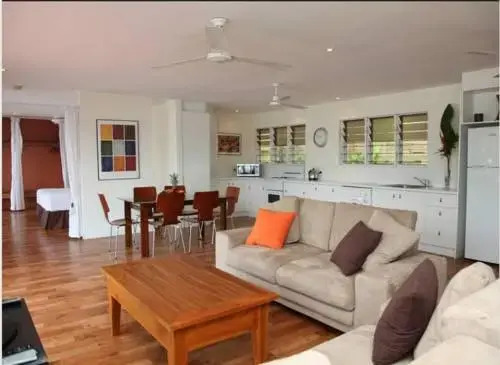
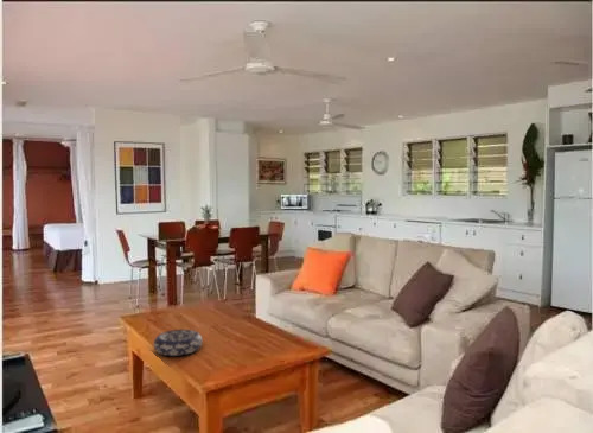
+ decorative bowl (178, 342)
